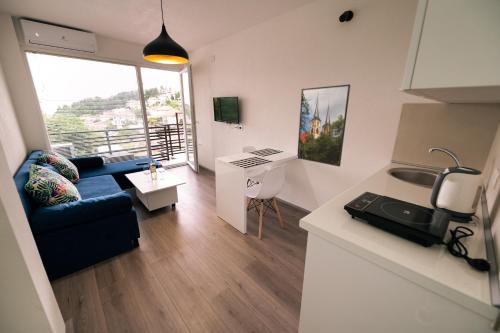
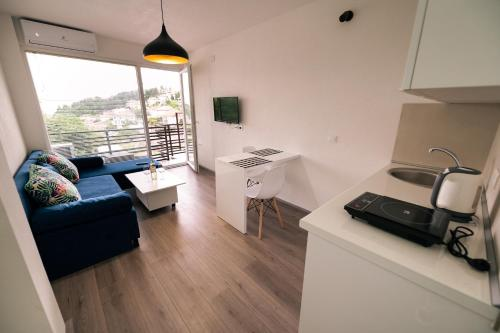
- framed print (320, 126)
